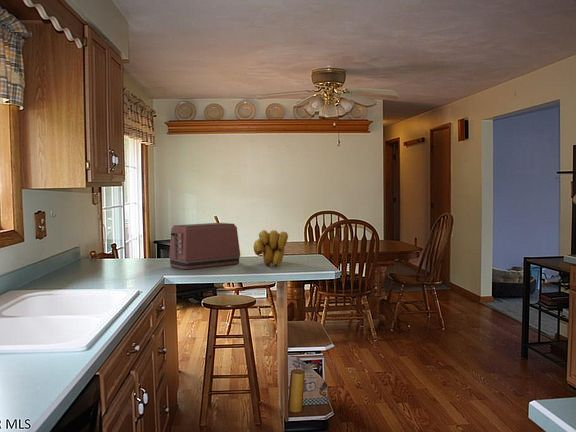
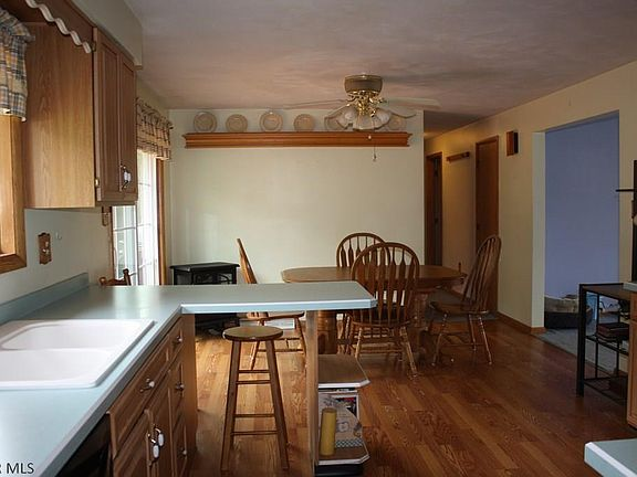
- toaster (202, 244)
- banana bunch (271, 246)
